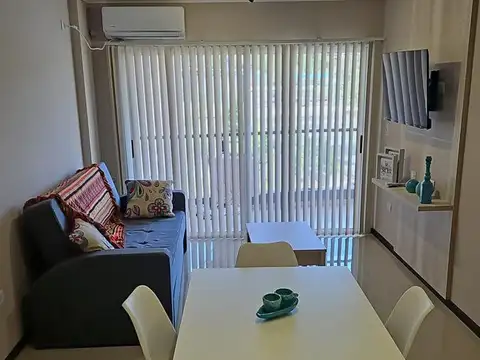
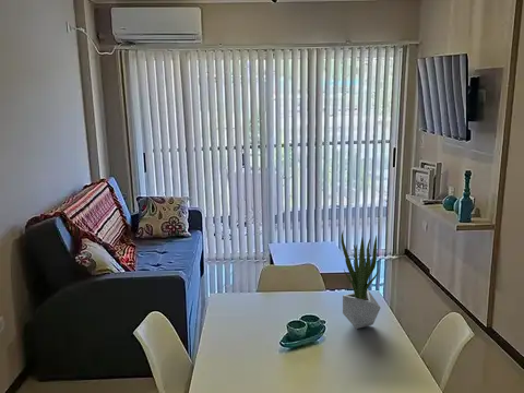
+ potted plant (360, 279)
